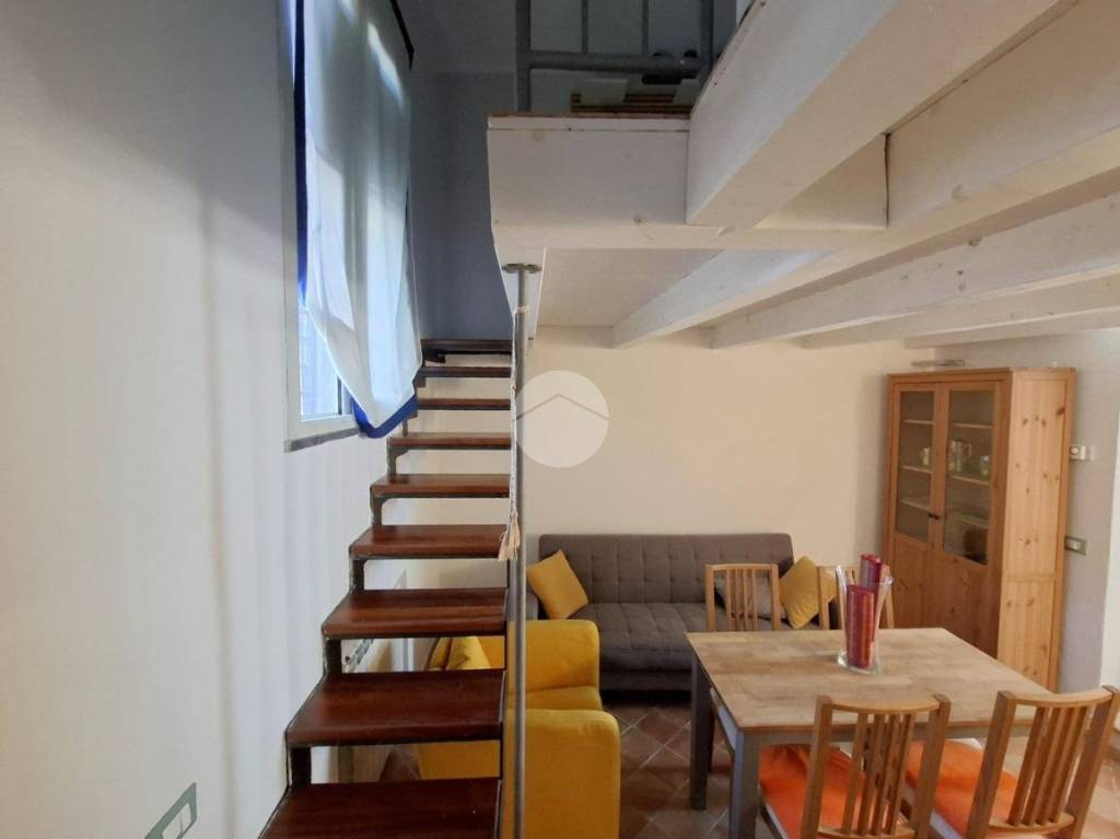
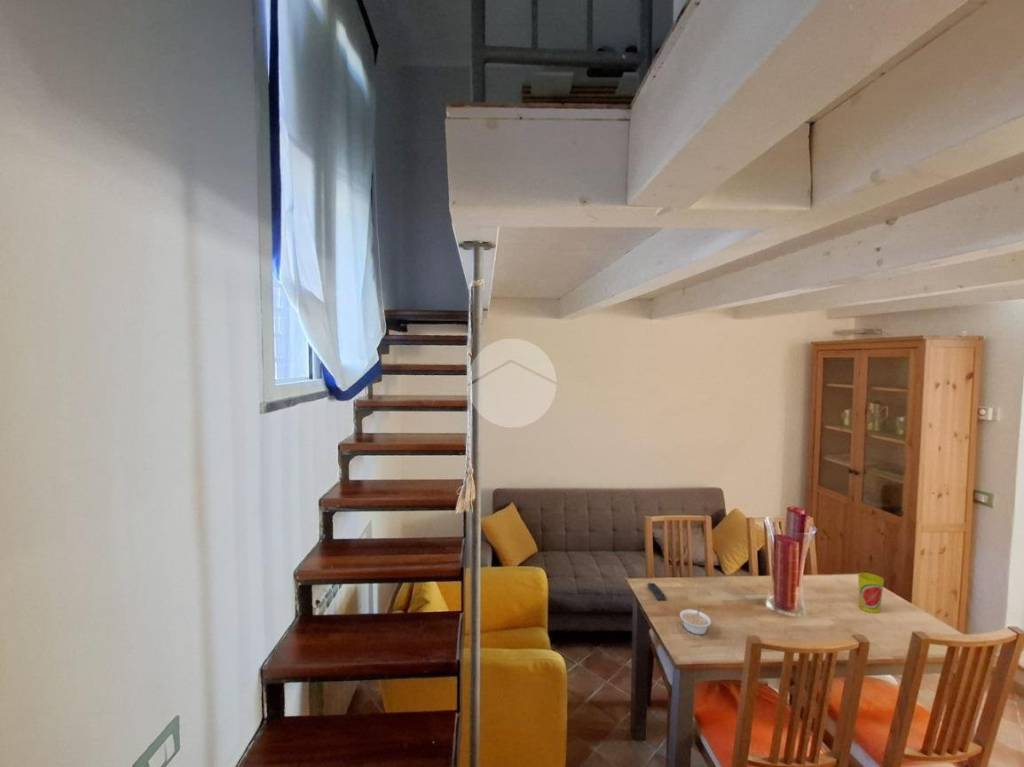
+ legume (694, 621)
+ remote control (655, 590)
+ cup (870, 593)
